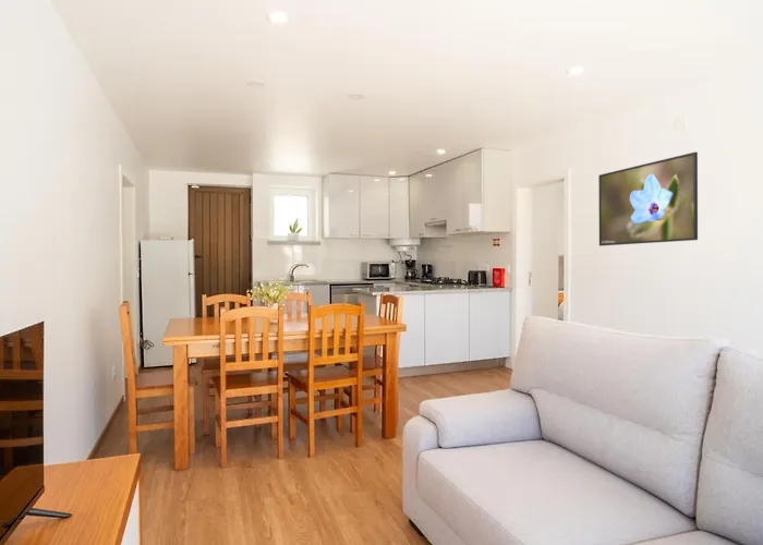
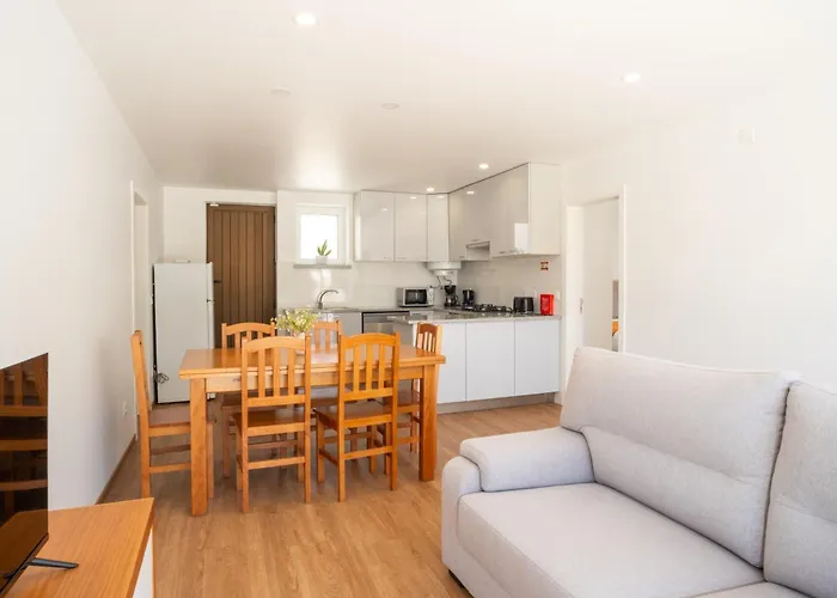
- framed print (642, 204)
